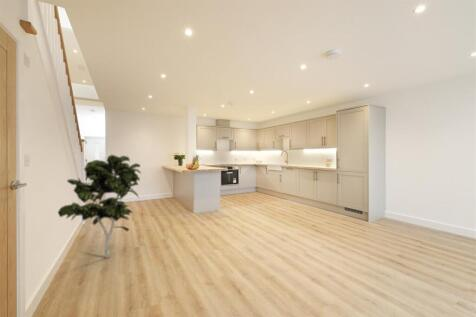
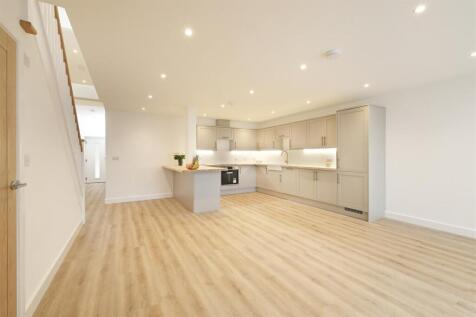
- indoor plant (104, 205)
